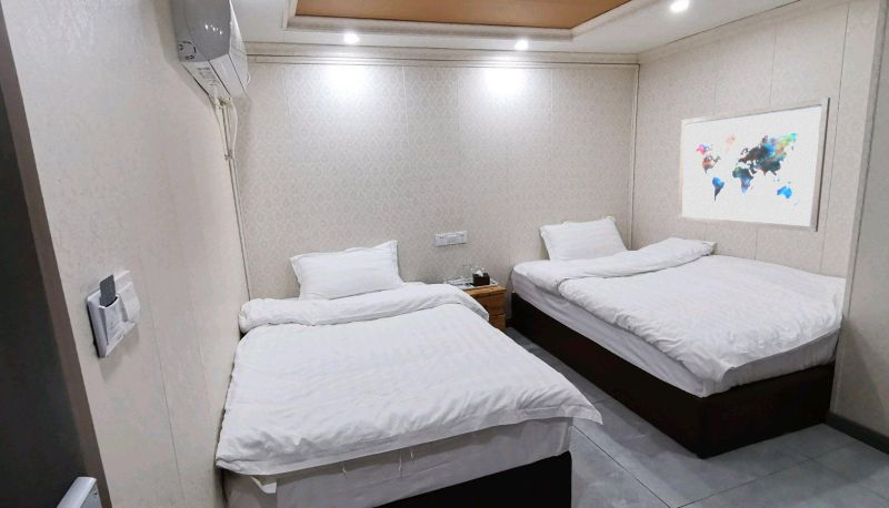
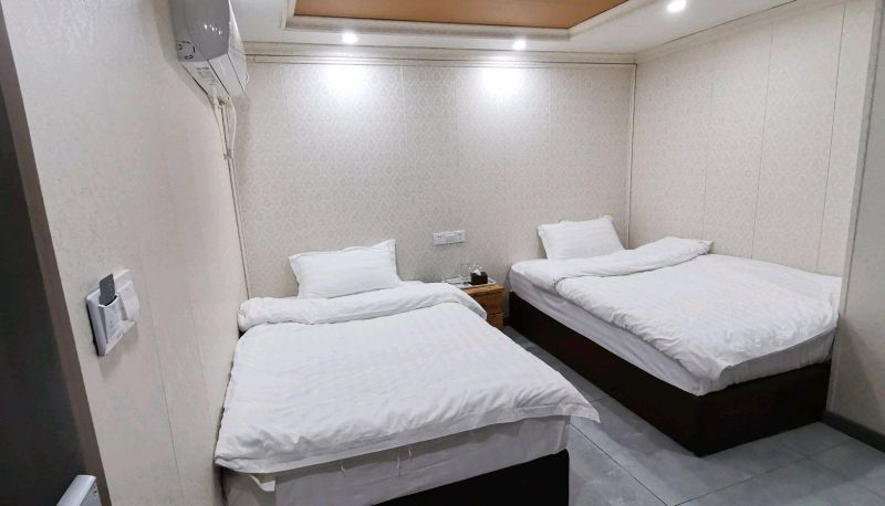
- wall art (740, 169)
